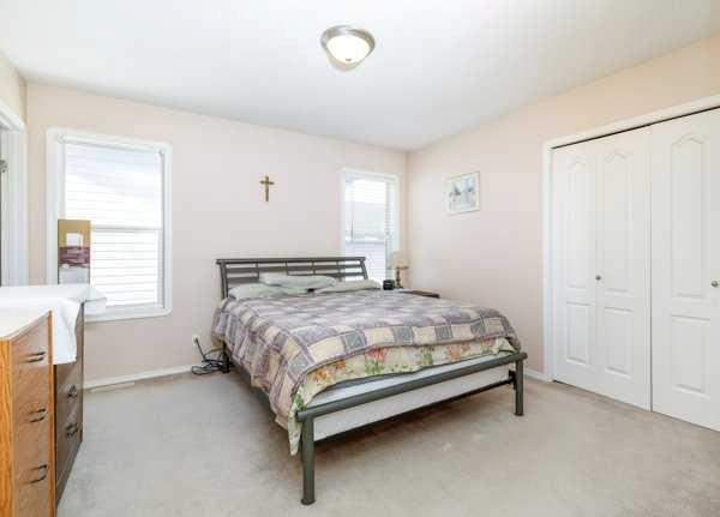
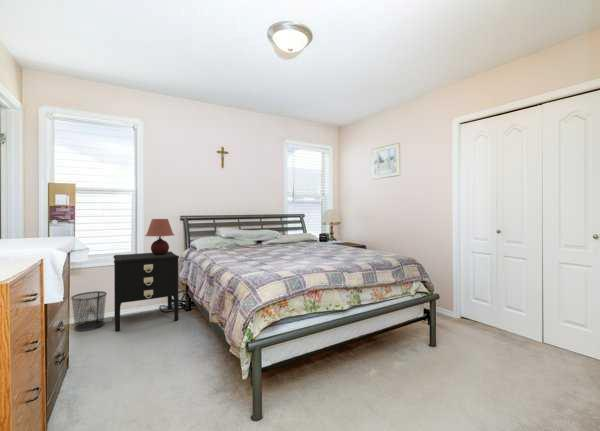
+ table lamp (160, 236)
+ waste bin (89, 310)
+ nightstand (146, 287)
